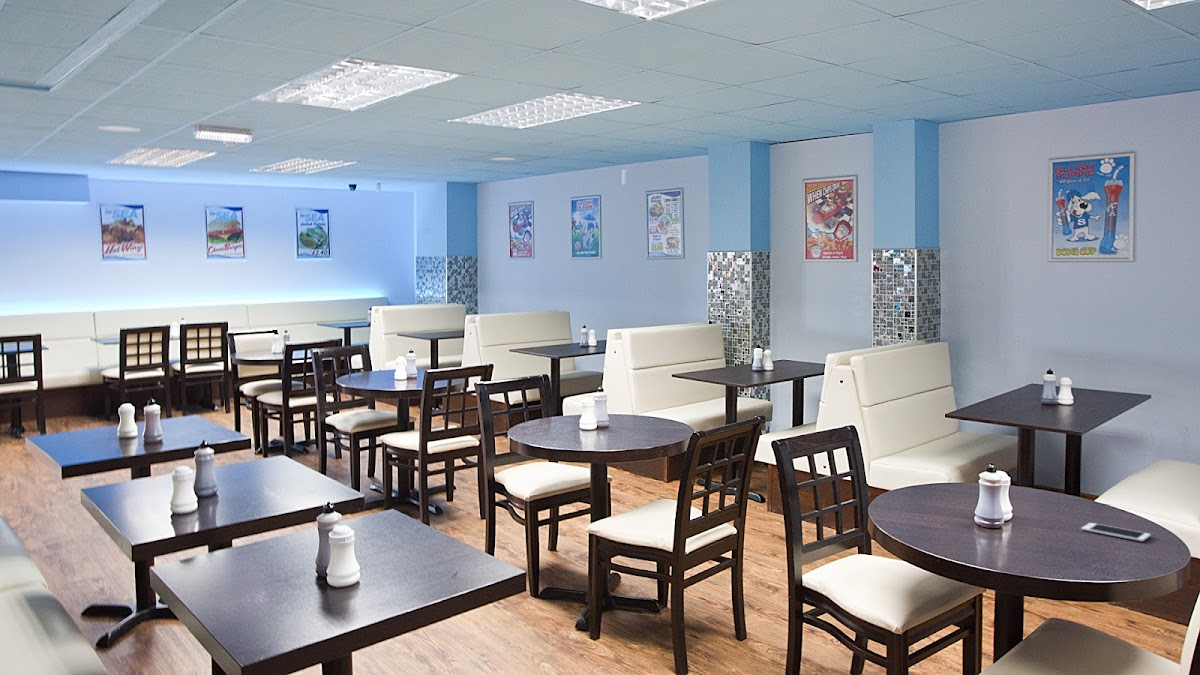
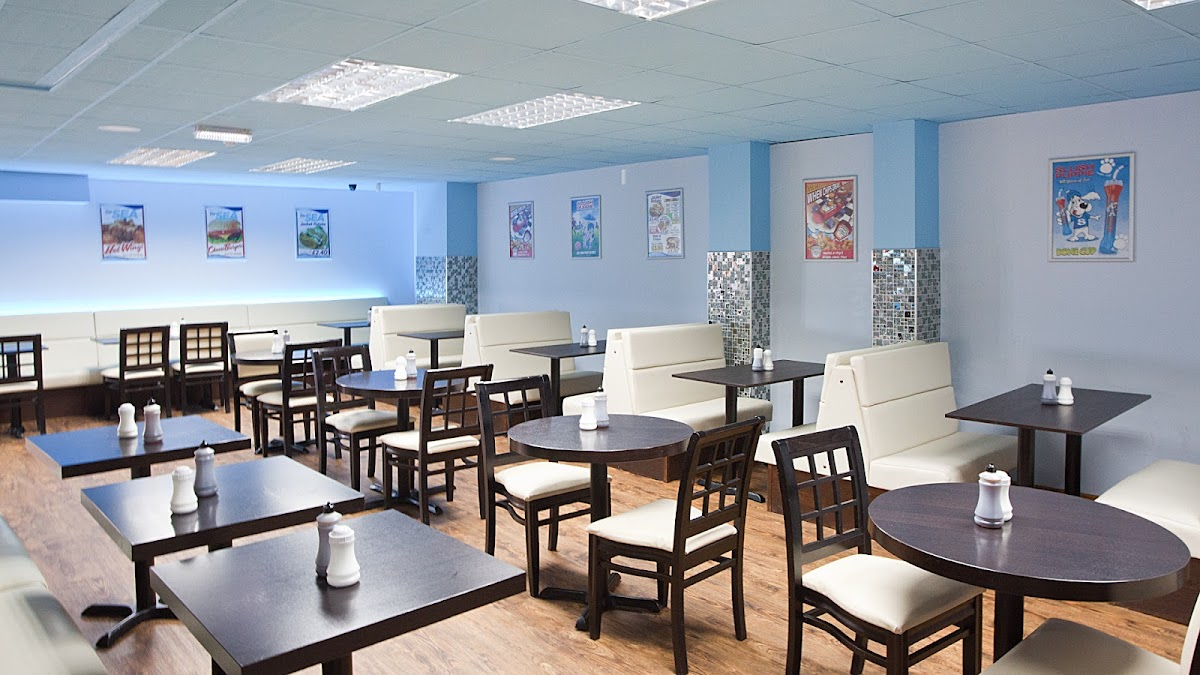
- cell phone (1115, 531)
